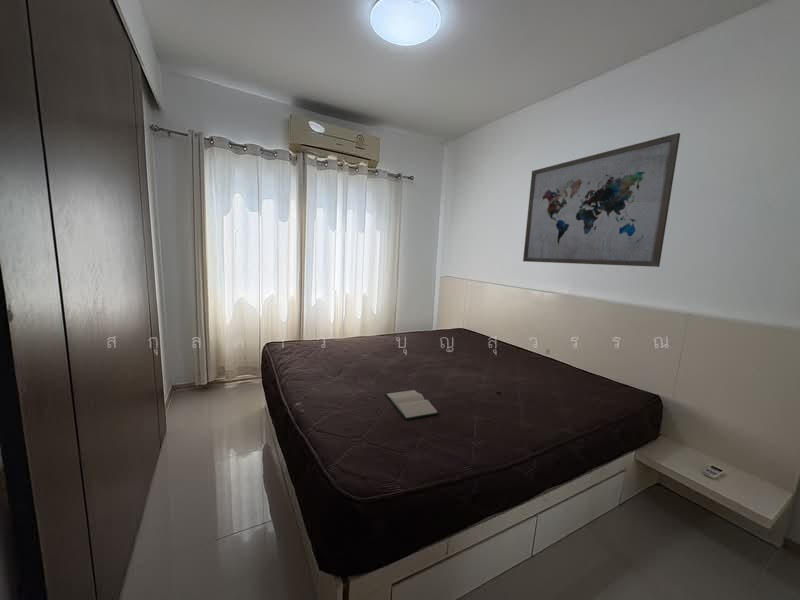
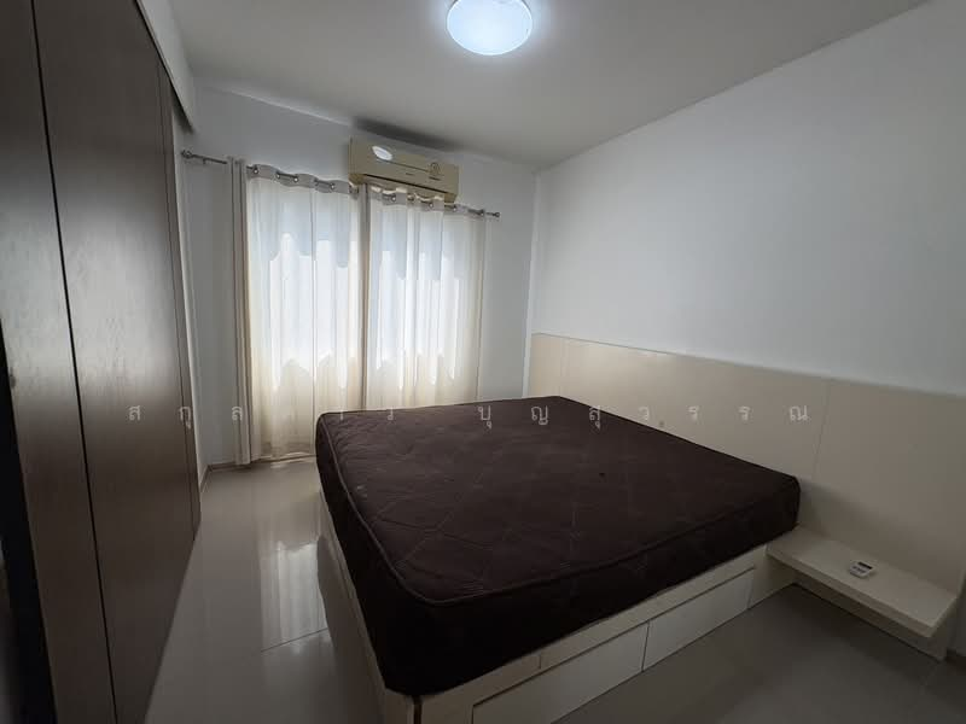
- wall art (585, 210)
- hardback book (410, 401)
